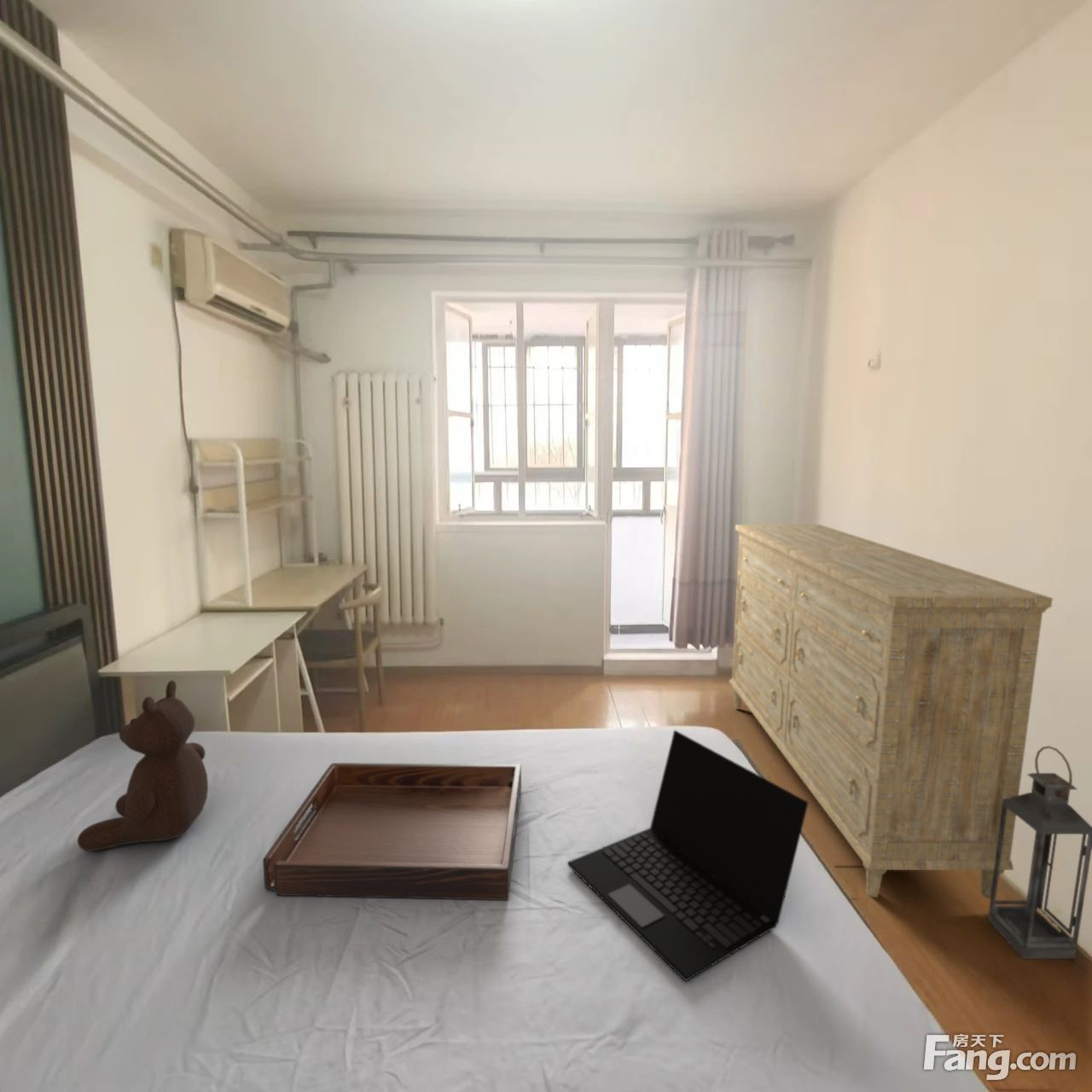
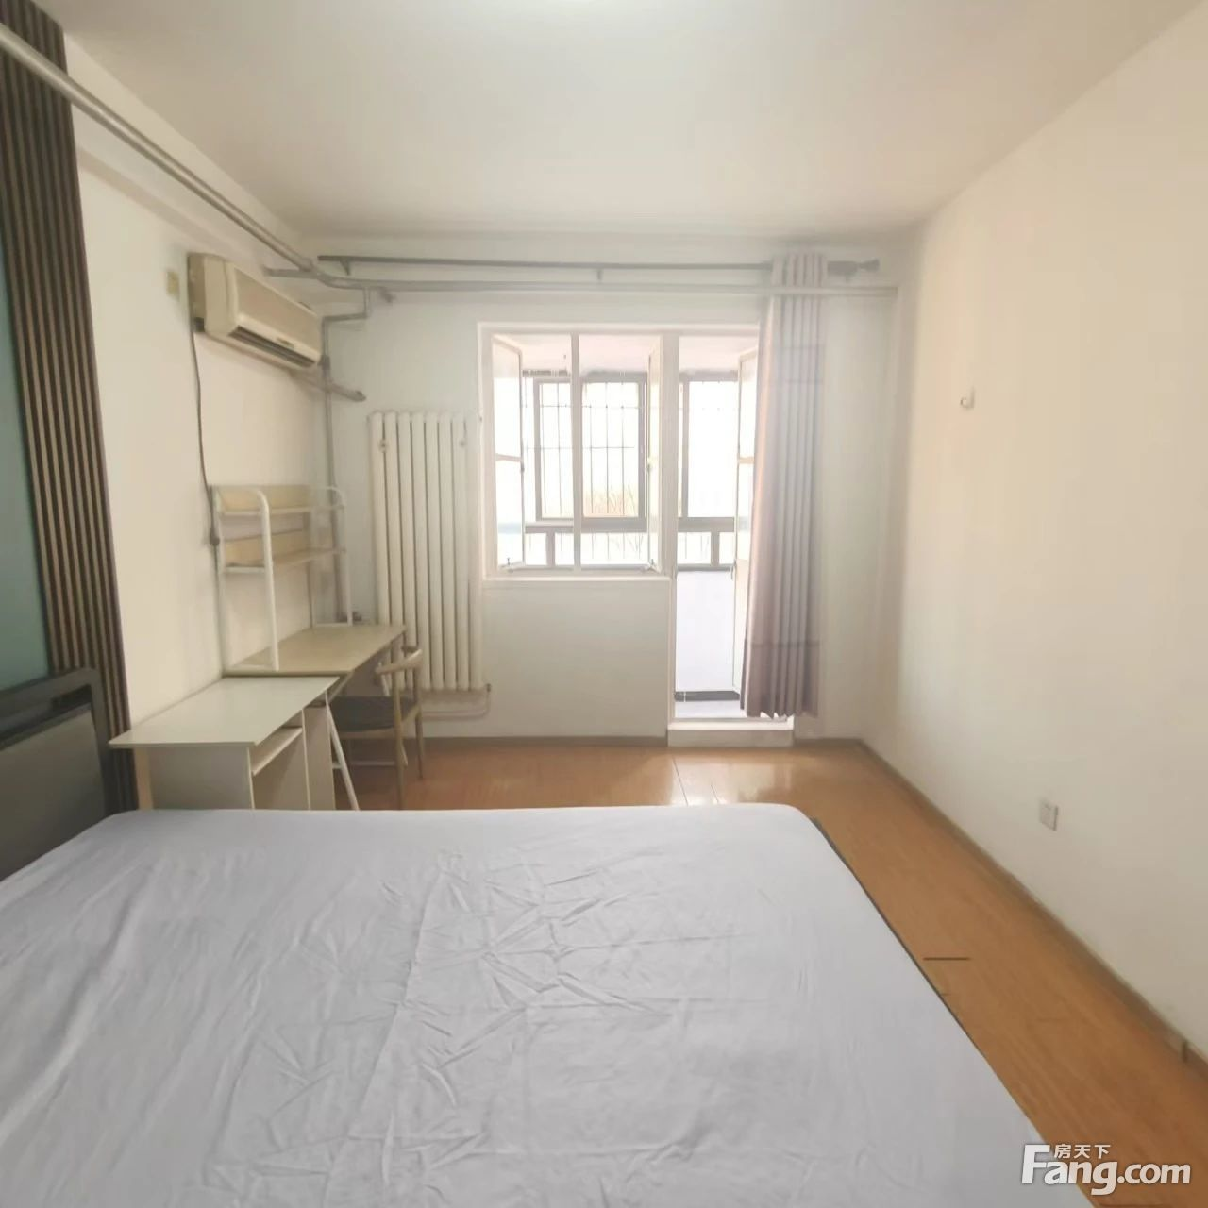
- dresser (837, 667)
- laptop (680, 836)
- serving tray (407, 821)
- lantern (1043, 845)
- teddy bear (142, 761)
